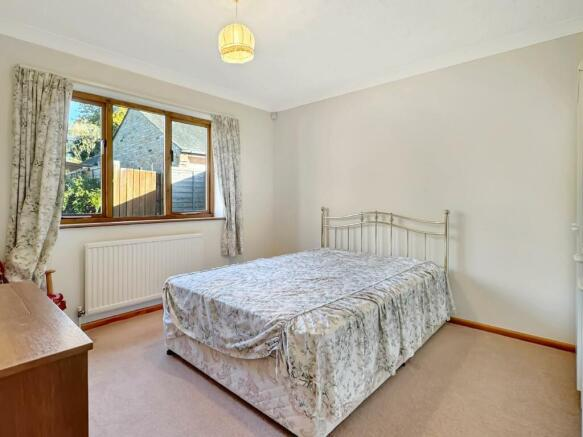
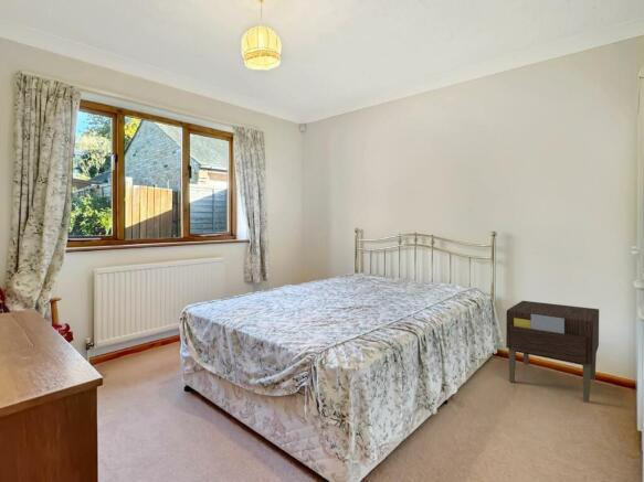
+ nightstand (552, 345)
